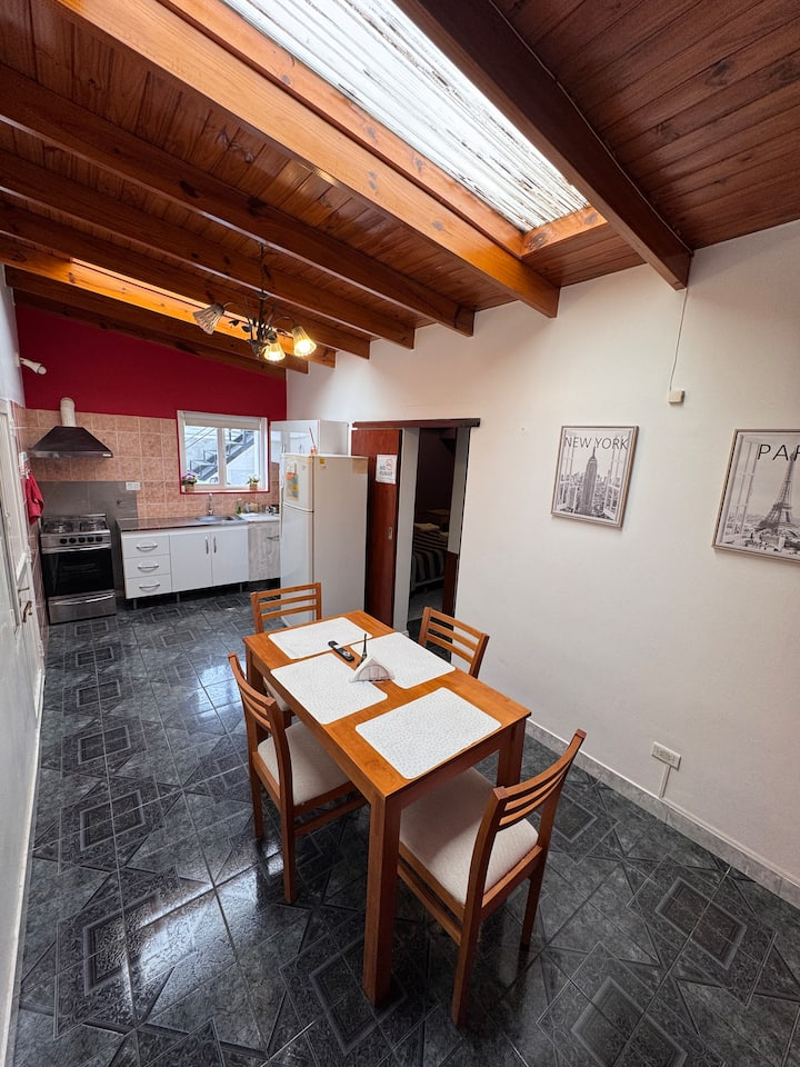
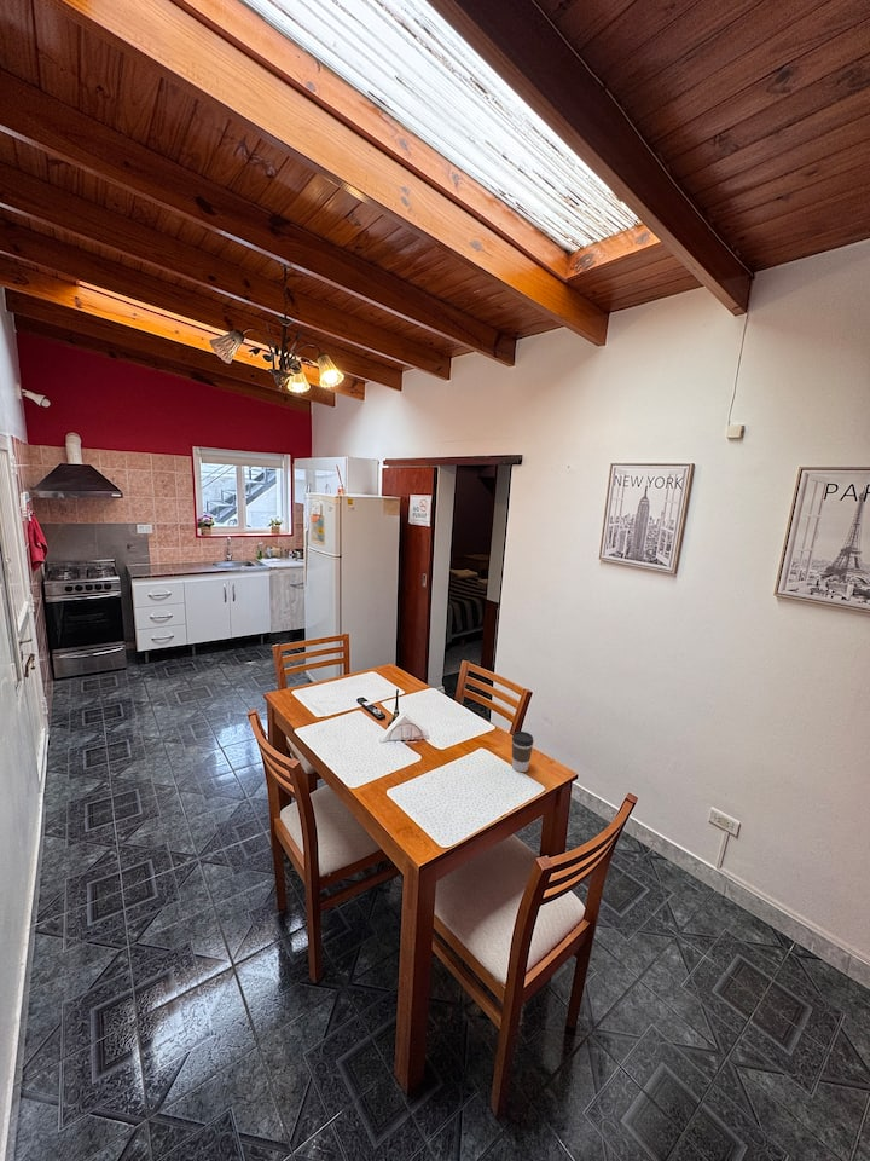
+ coffee cup (521, 751)
